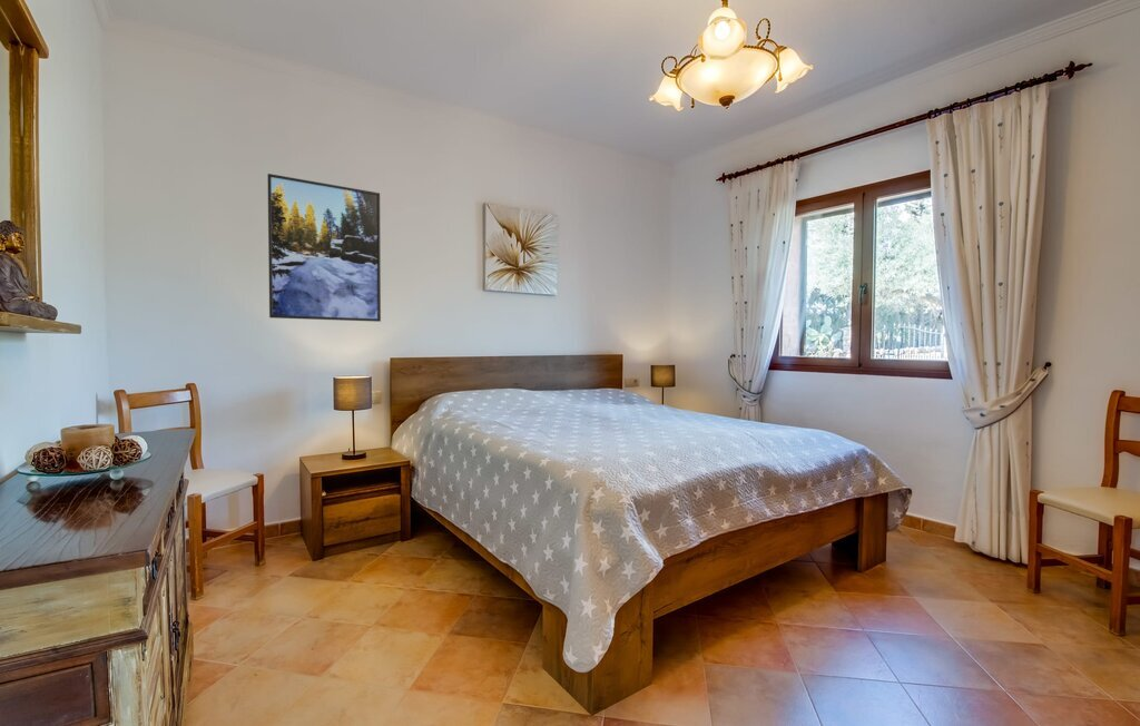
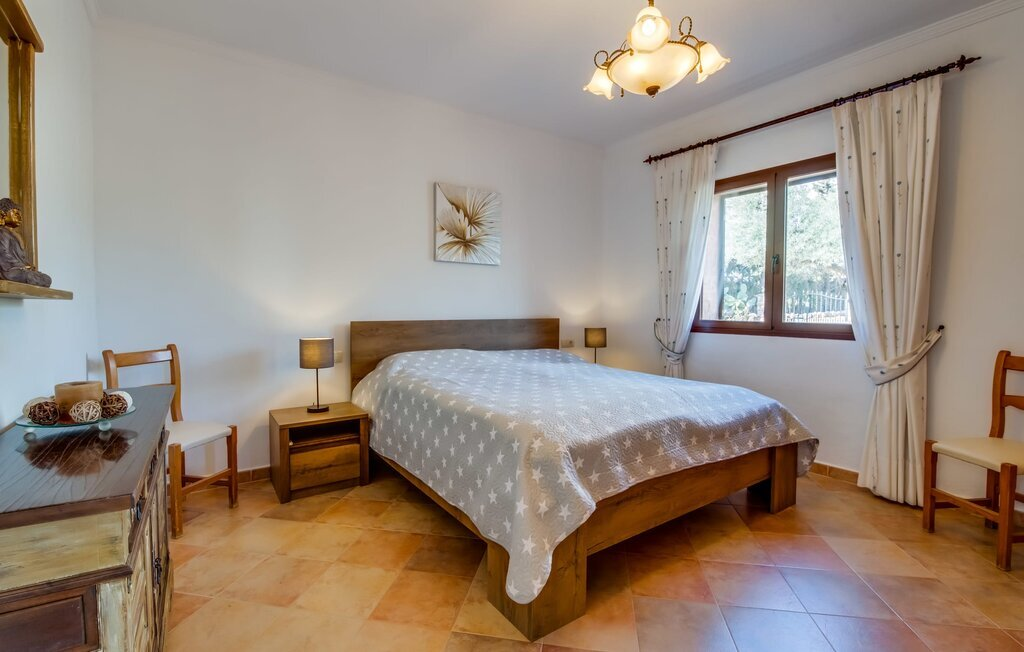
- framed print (327, 252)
